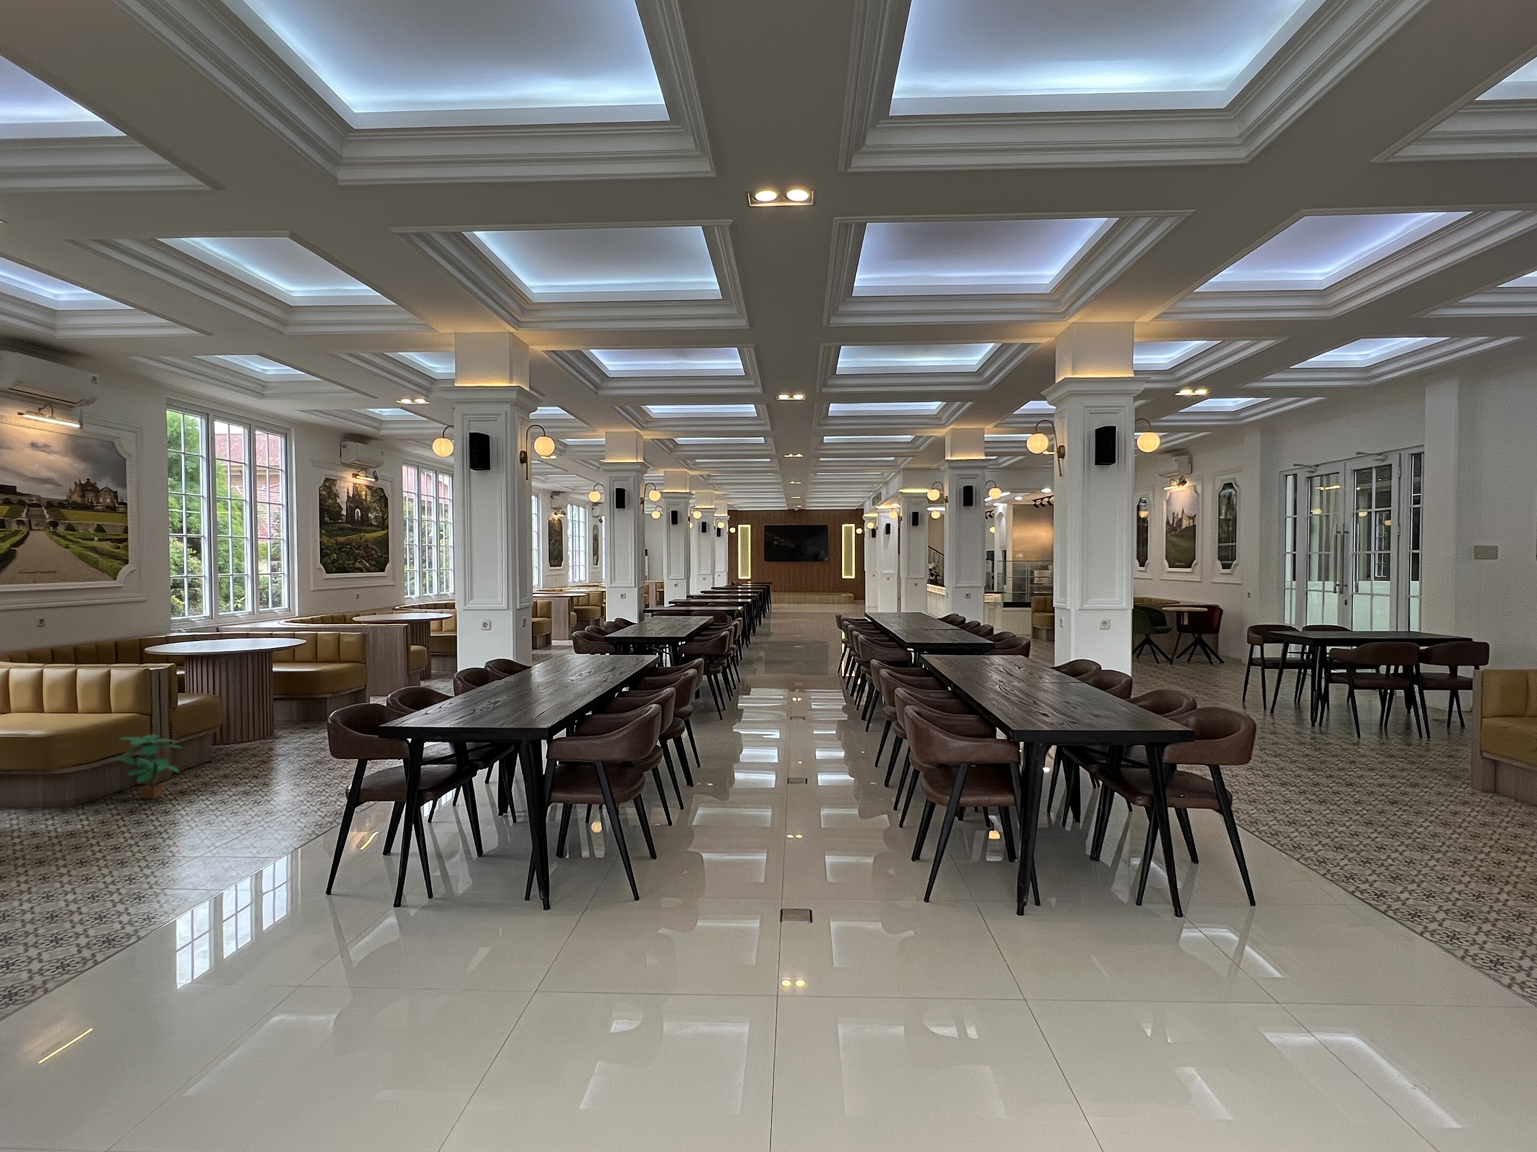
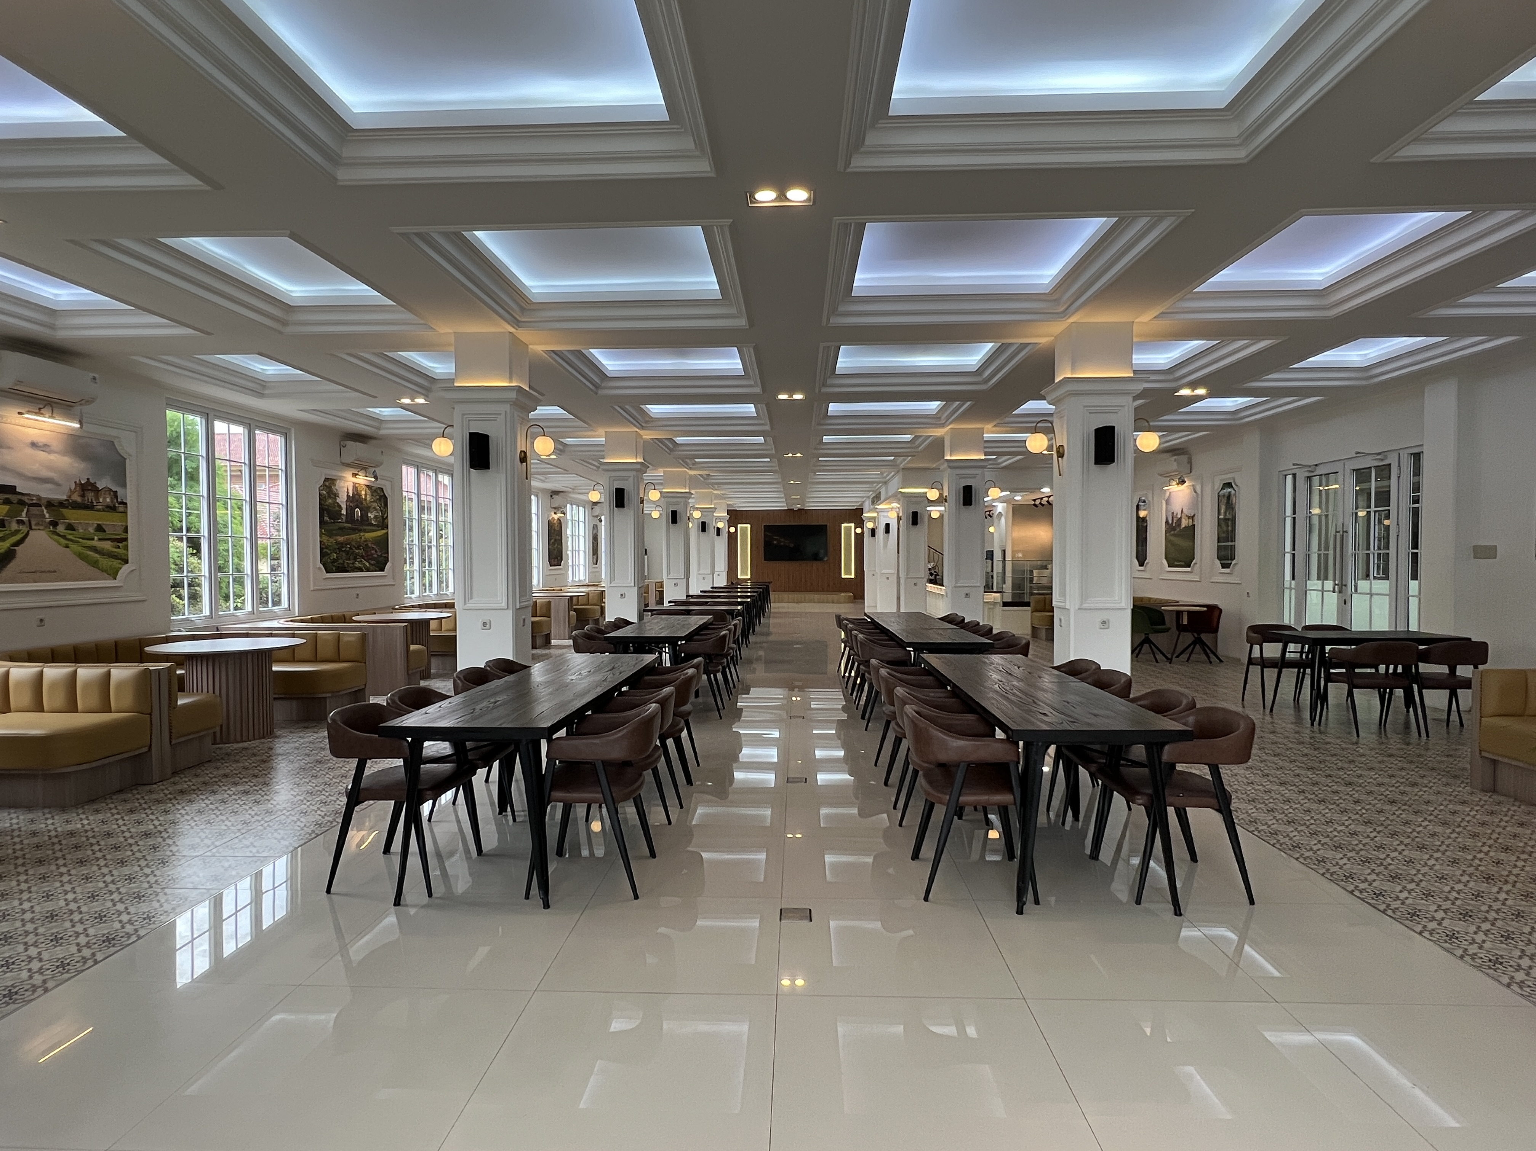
- potted plant (148, 766)
